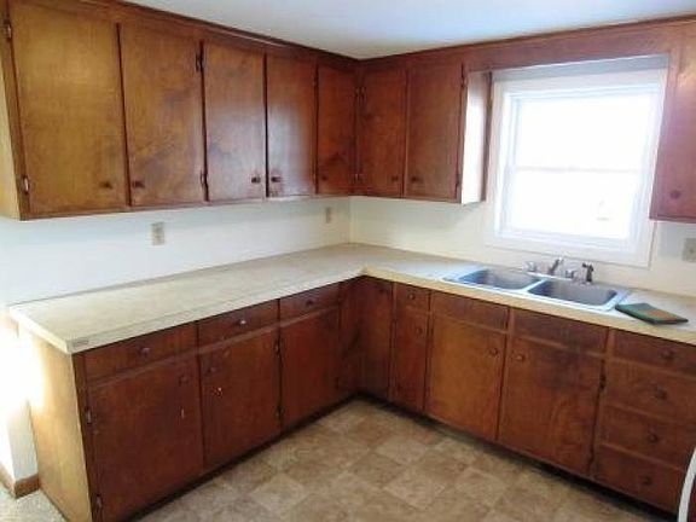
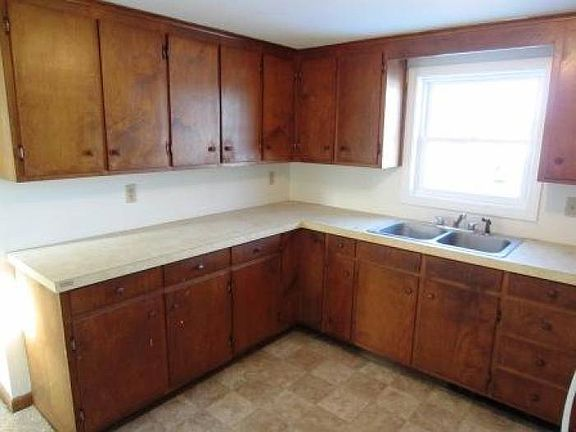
- dish towel (649, 312)
